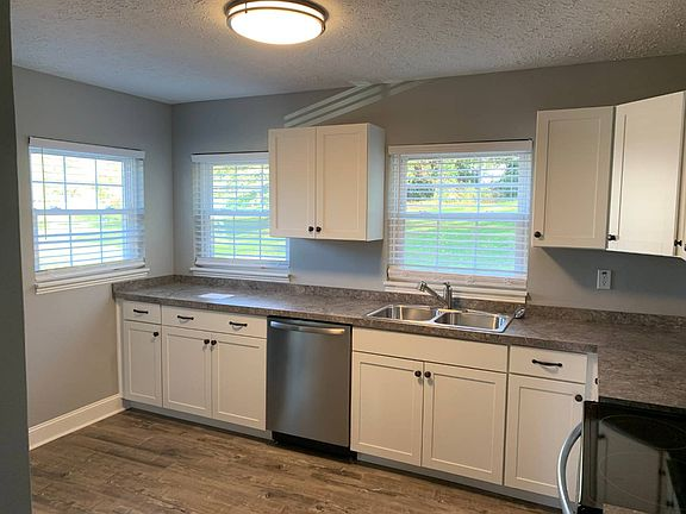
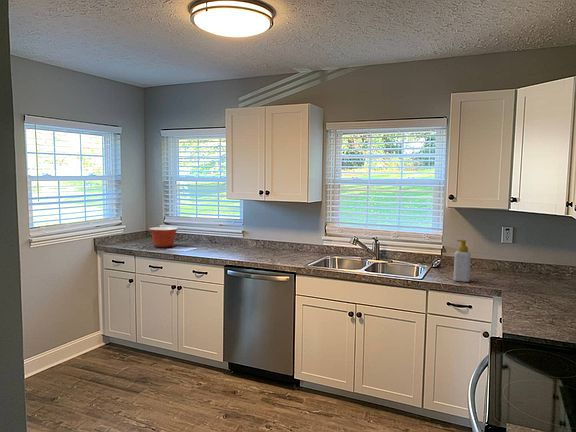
+ soap bottle (462, 260)
+ mixing bowl (163, 237)
